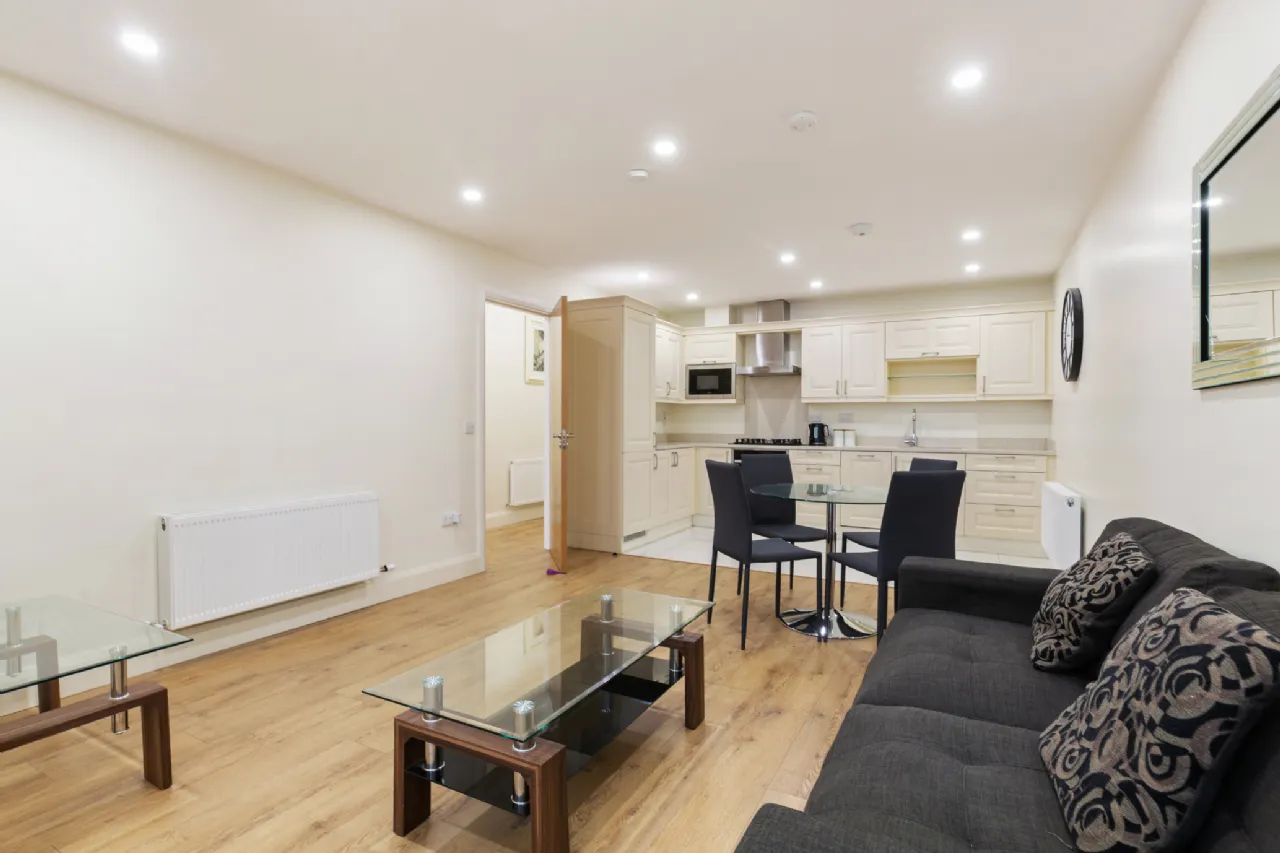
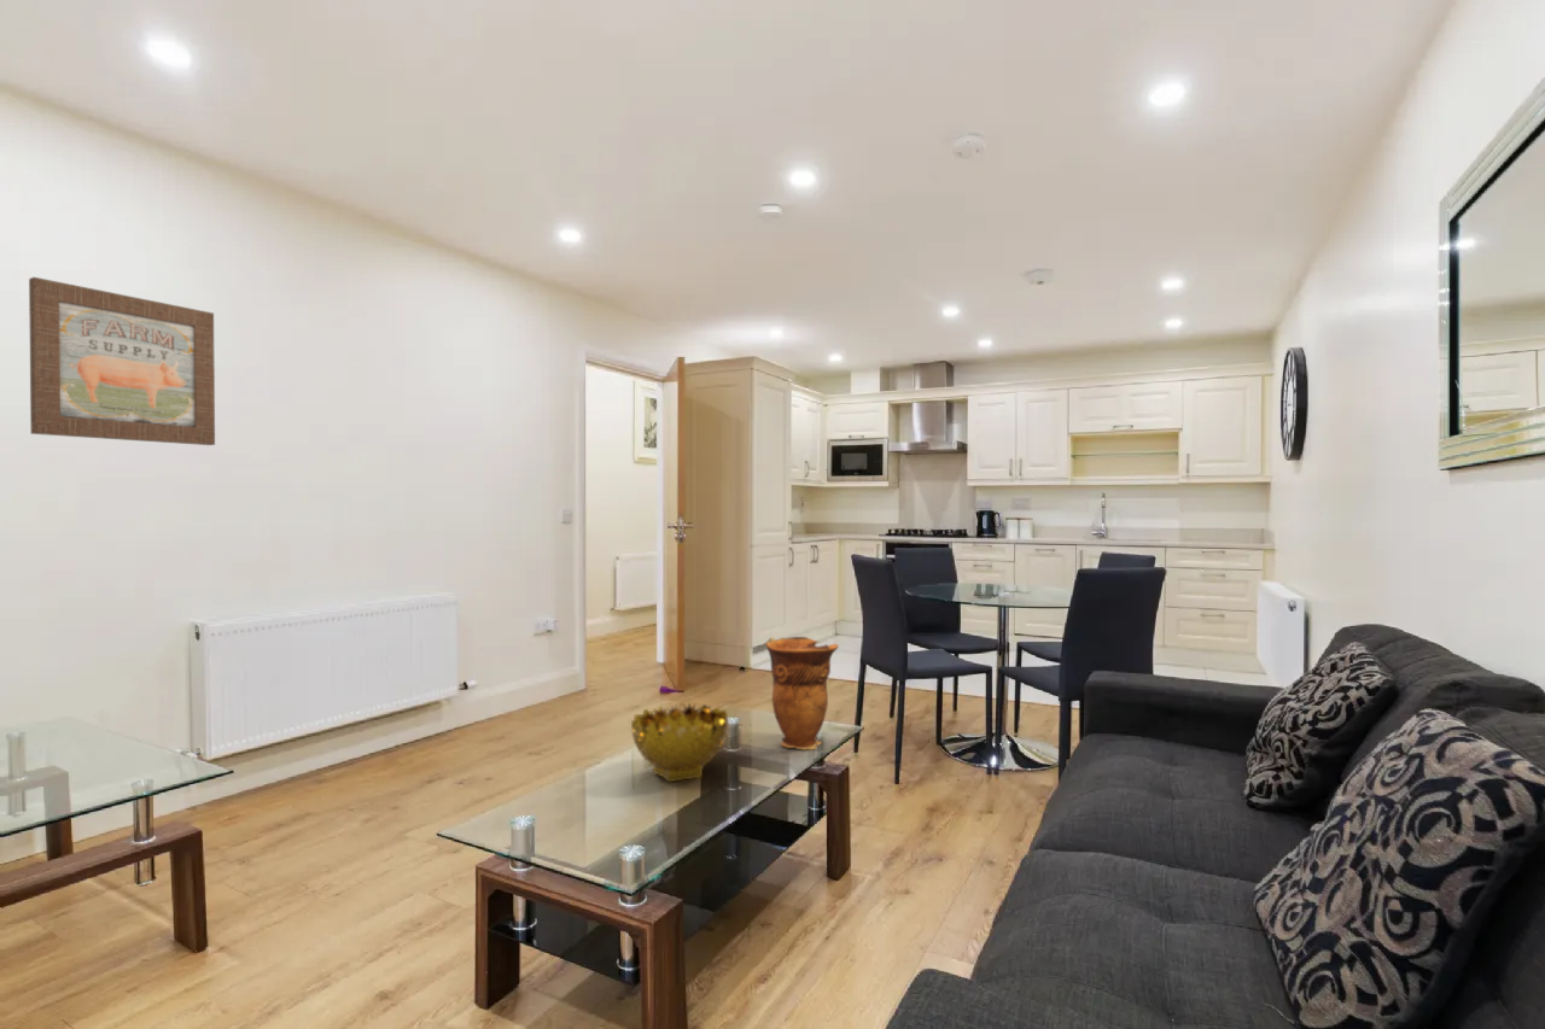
+ wall art (129, 368)
+ decorative bowl (680, 741)
+ decorative vase (800, 690)
